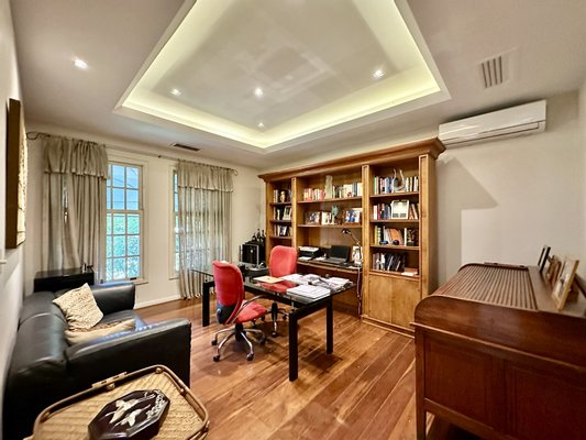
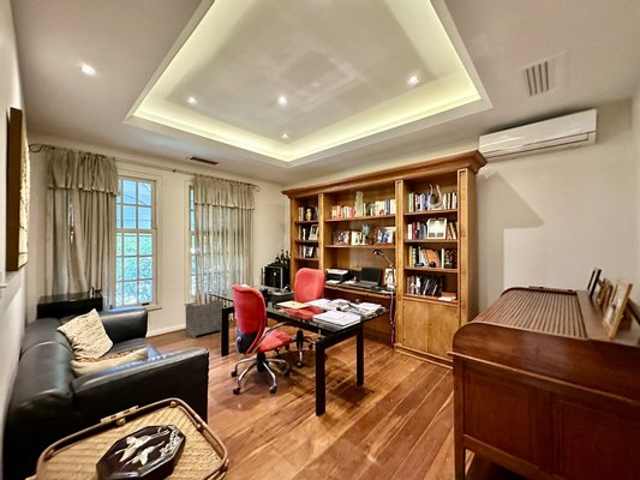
+ waste basket (203, 317)
